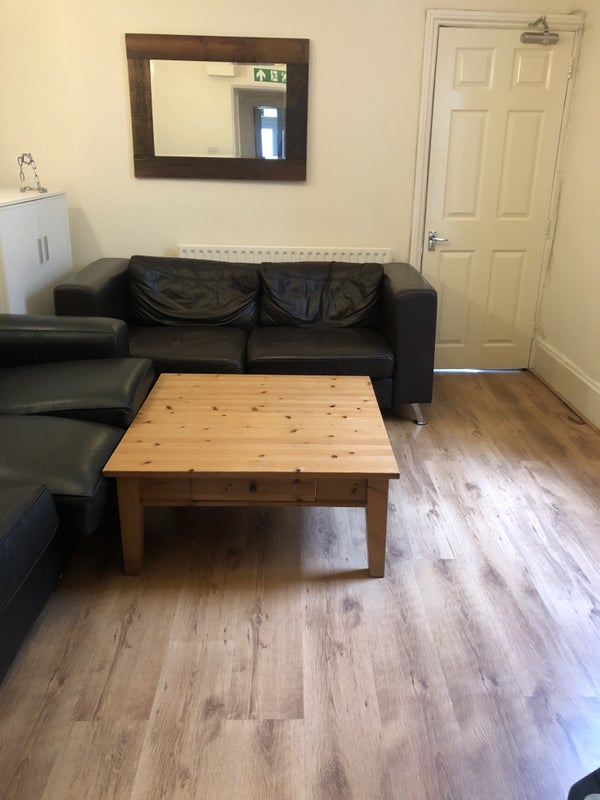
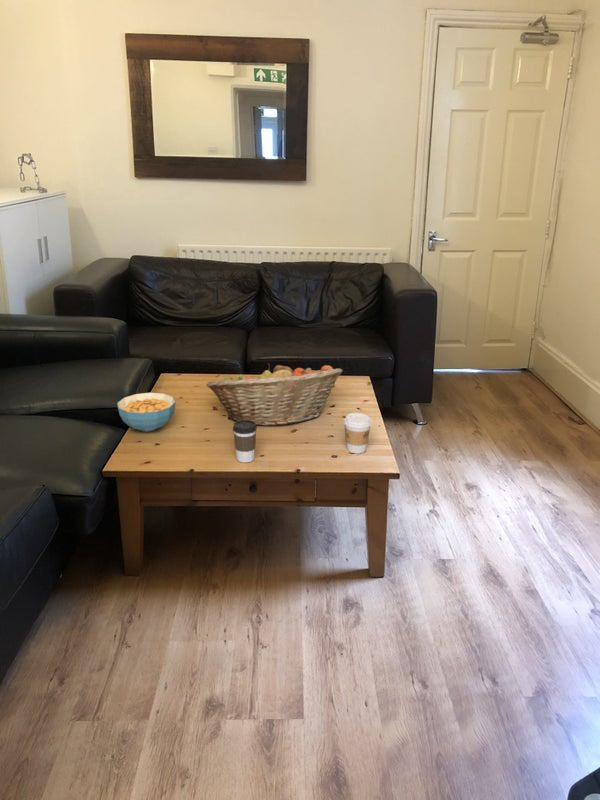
+ fruit basket (275, 387)
+ cereal bowl (147, 415)
+ coffee cup (245, 441)
+ coffee cup (357, 433)
